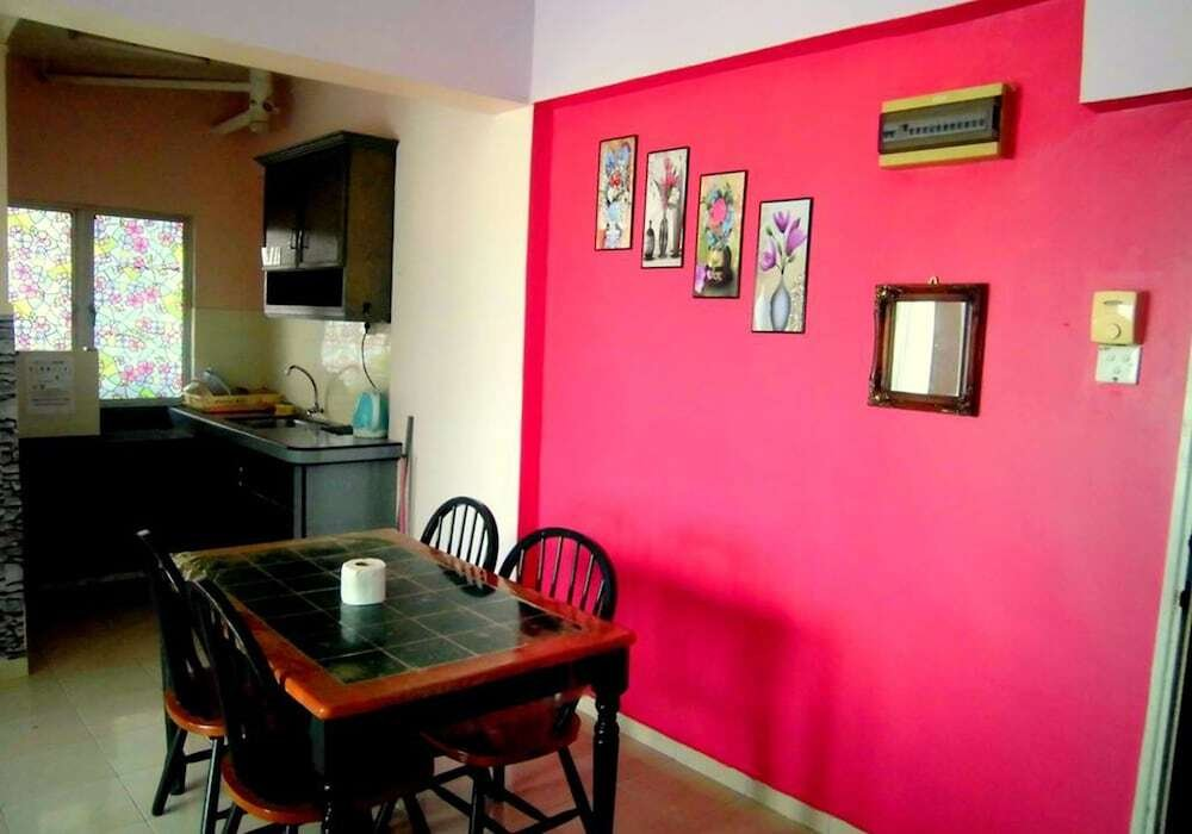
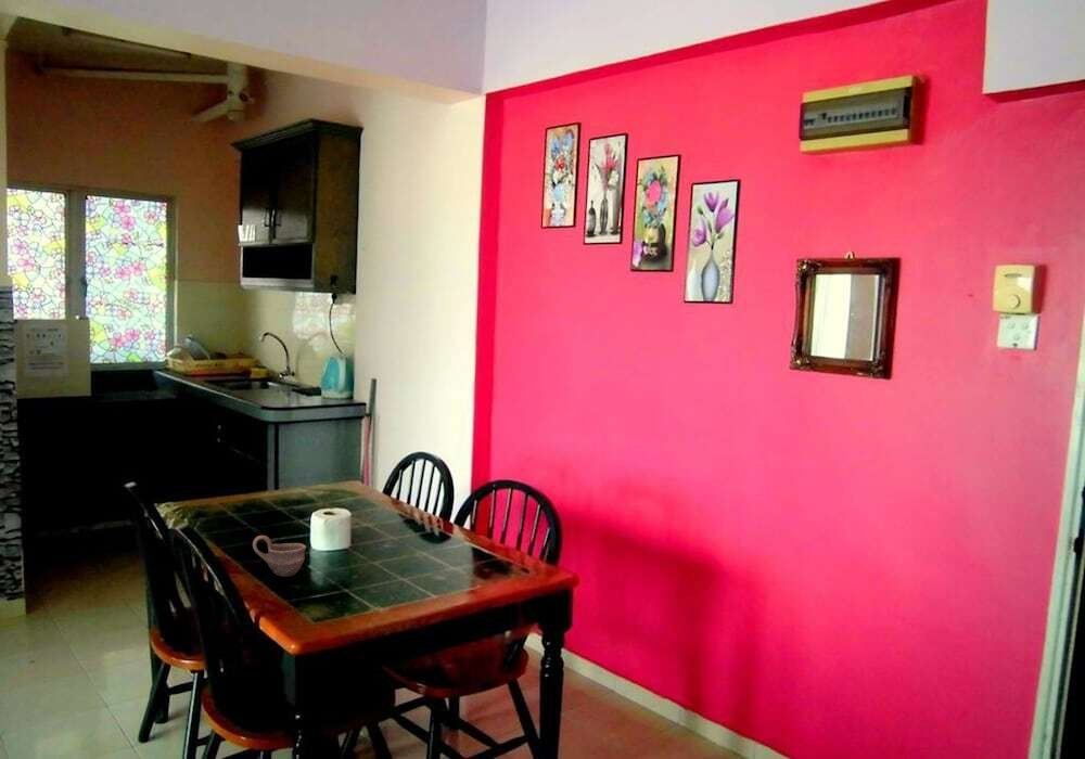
+ cup (281, 554)
